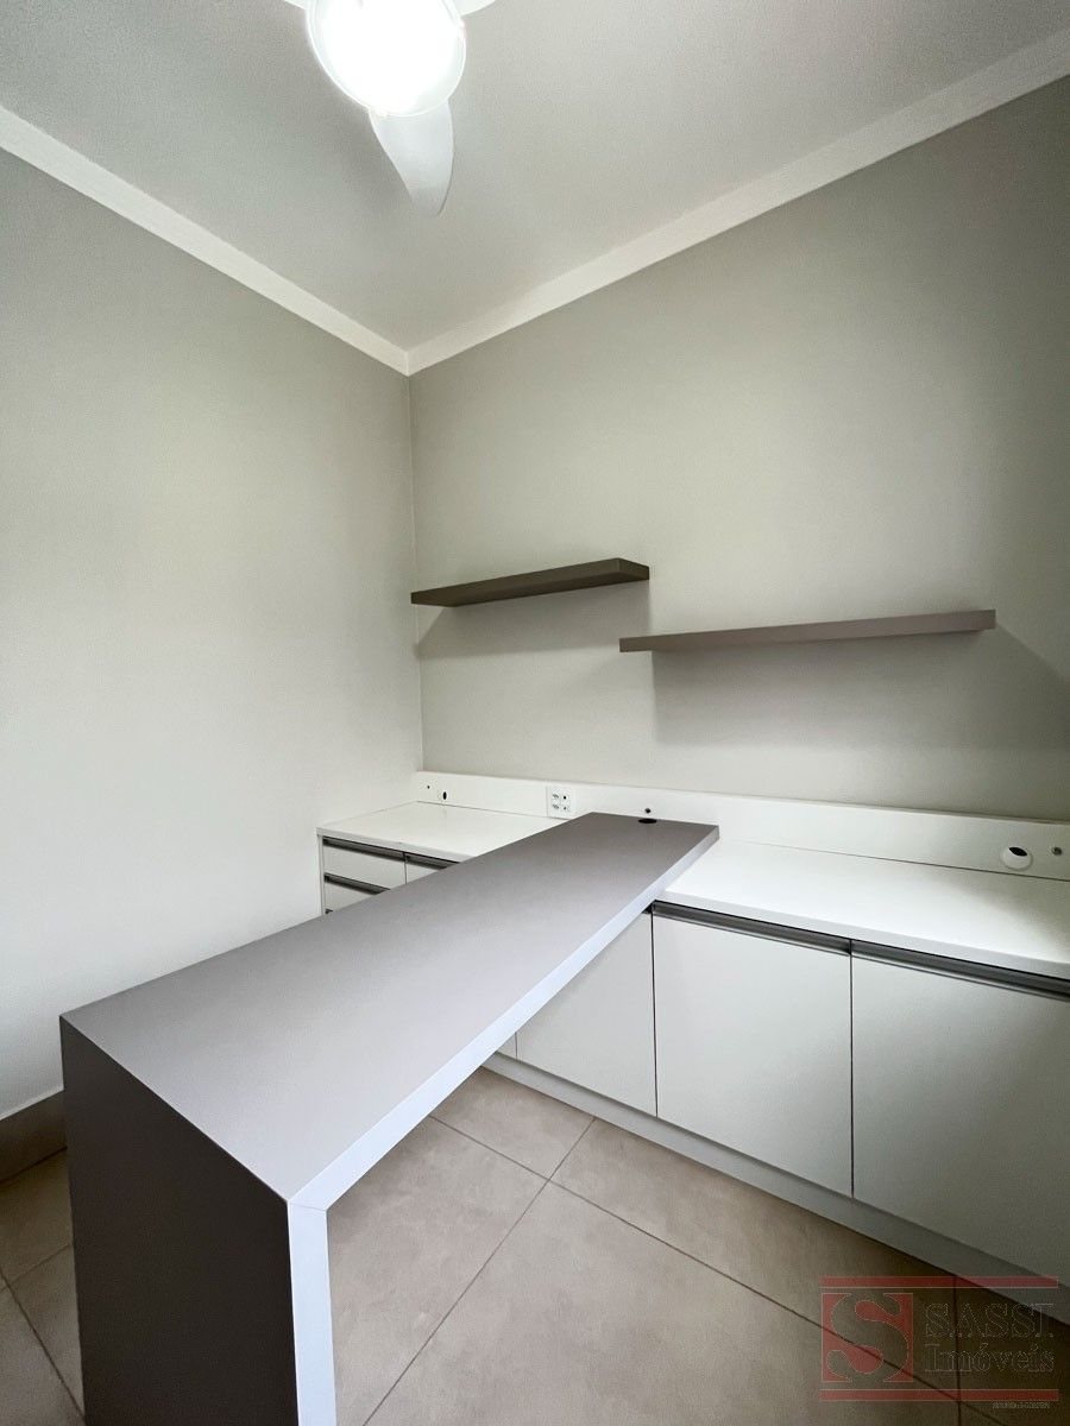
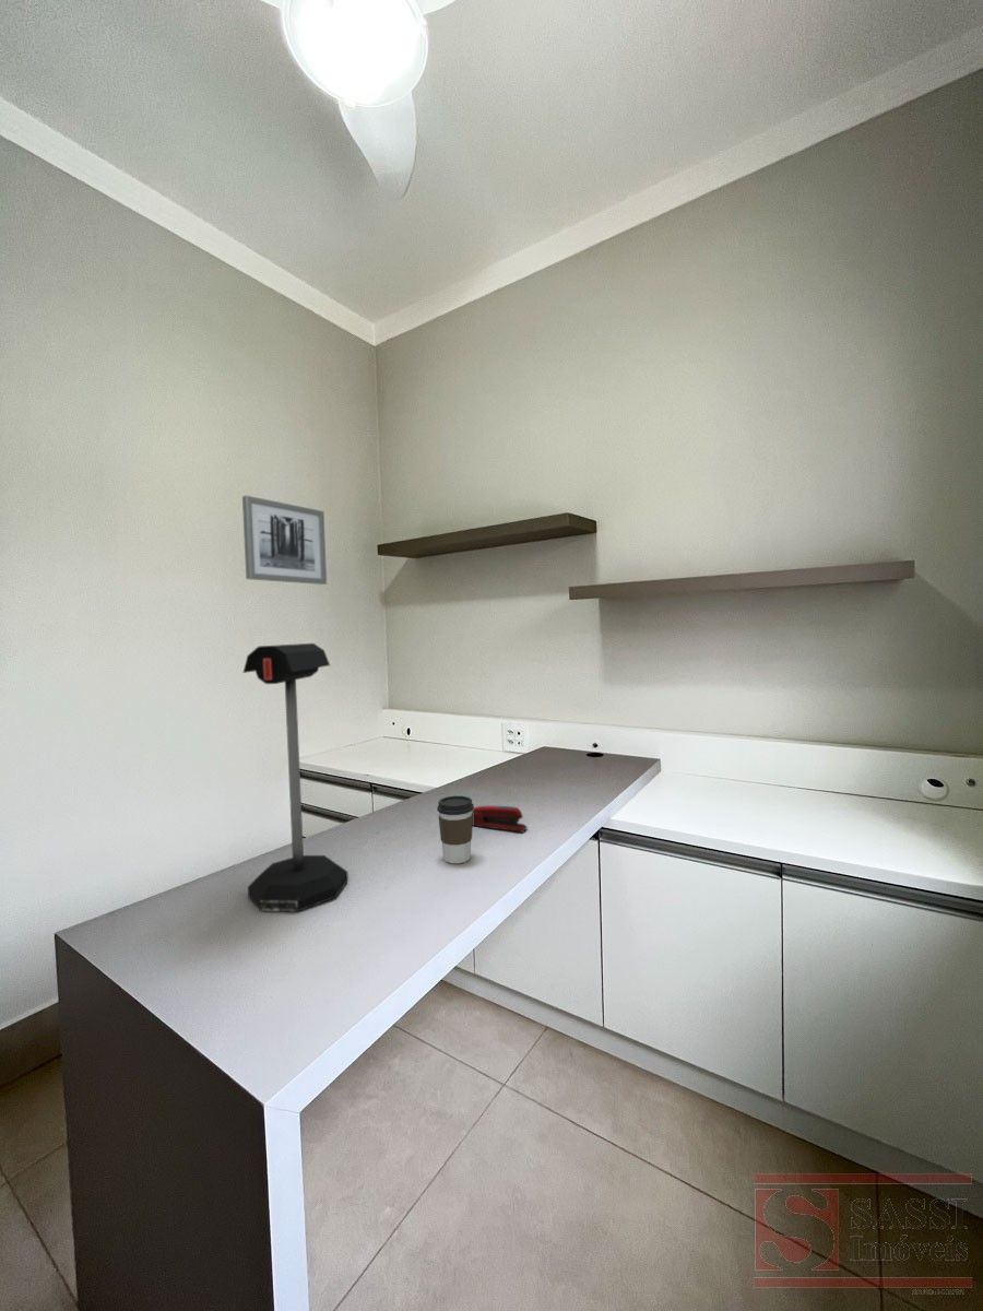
+ stapler (494, 815)
+ mailbox (294, 767)
+ coffee cup (455, 829)
+ wall art (287, 543)
